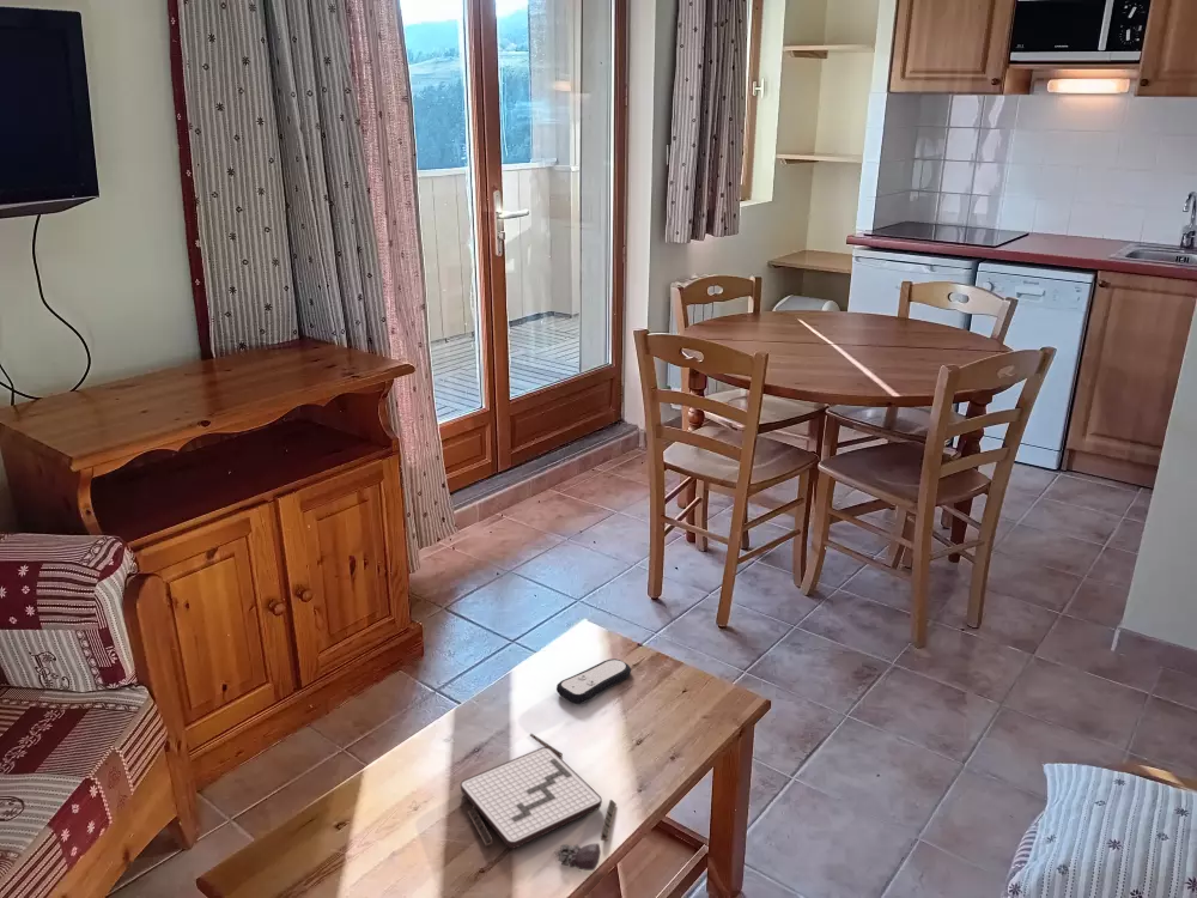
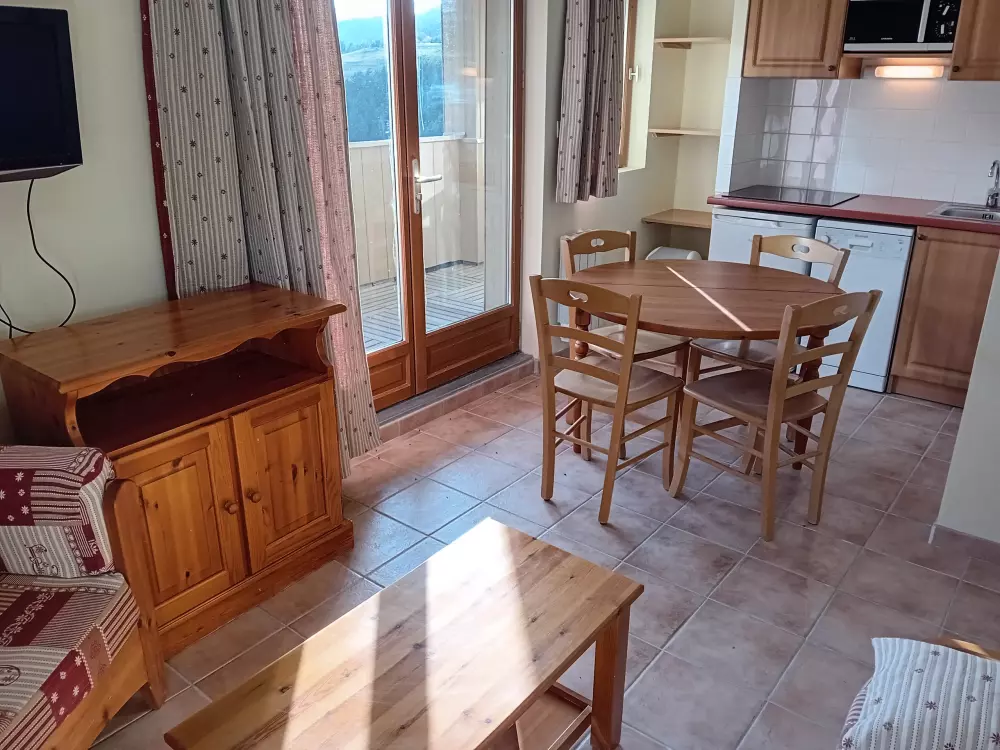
- board game (537, 802)
- remote control (595, 679)
